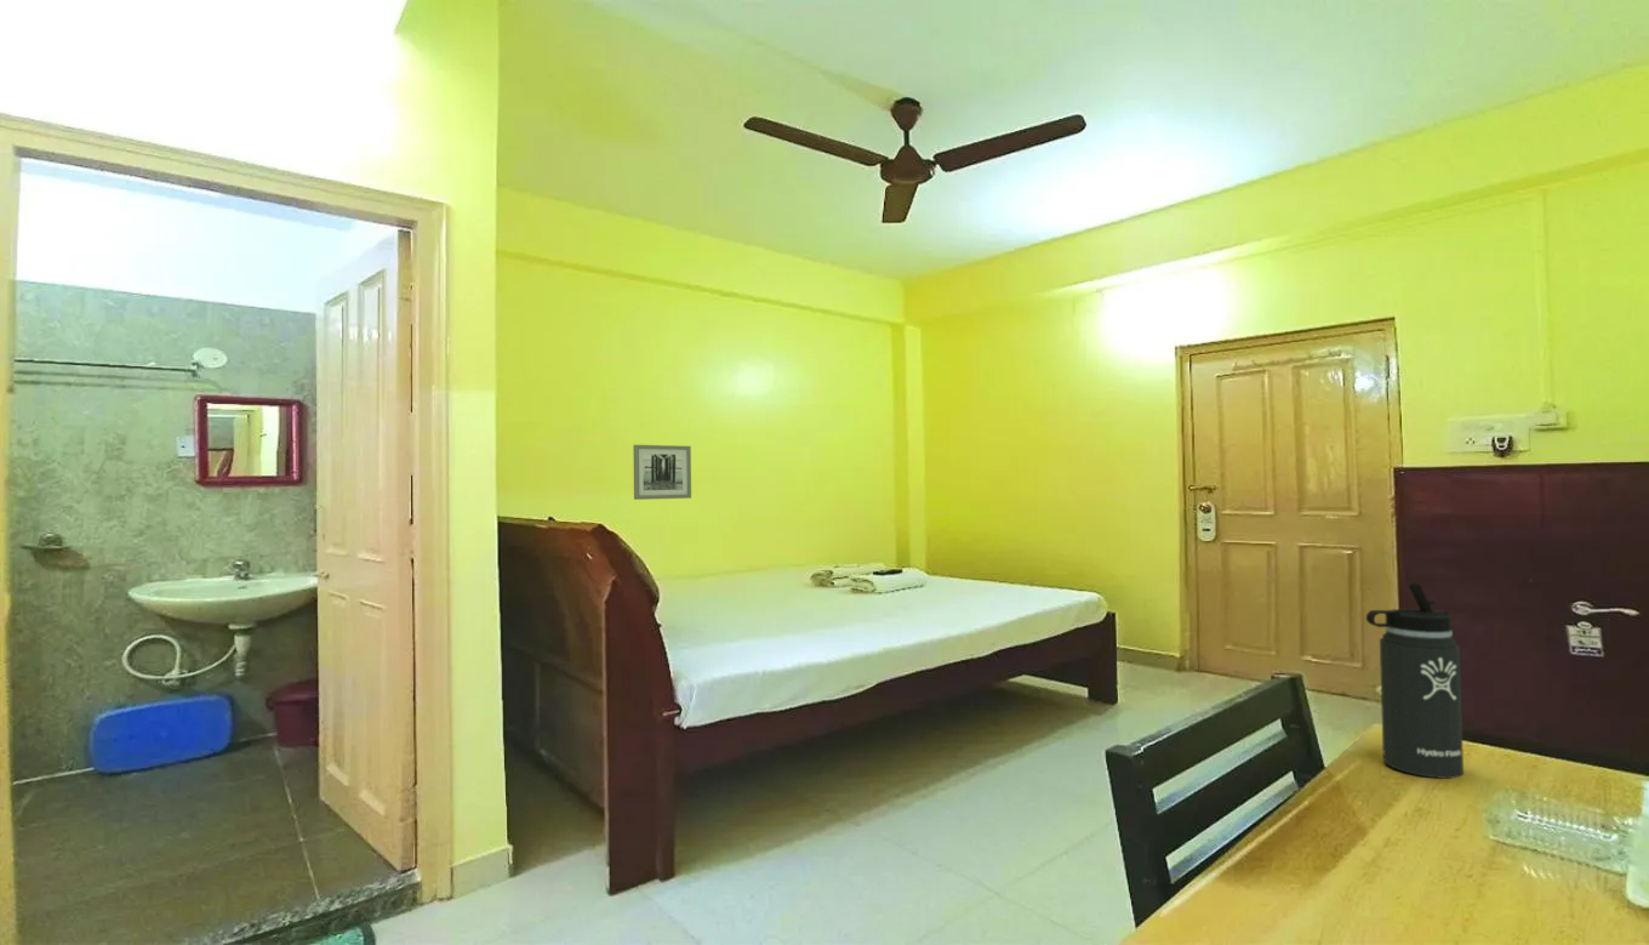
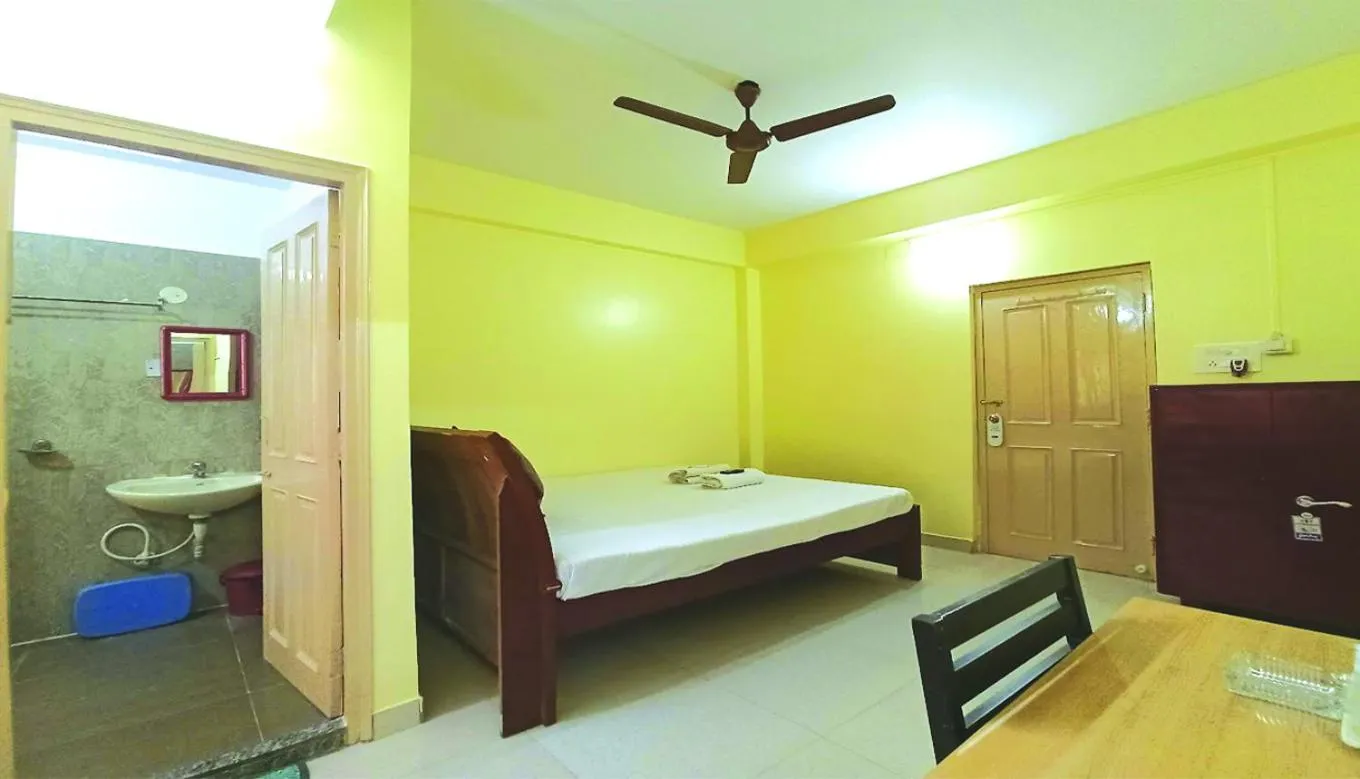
- thermos bottle (1411, 674)
- wall art (662, 472)
